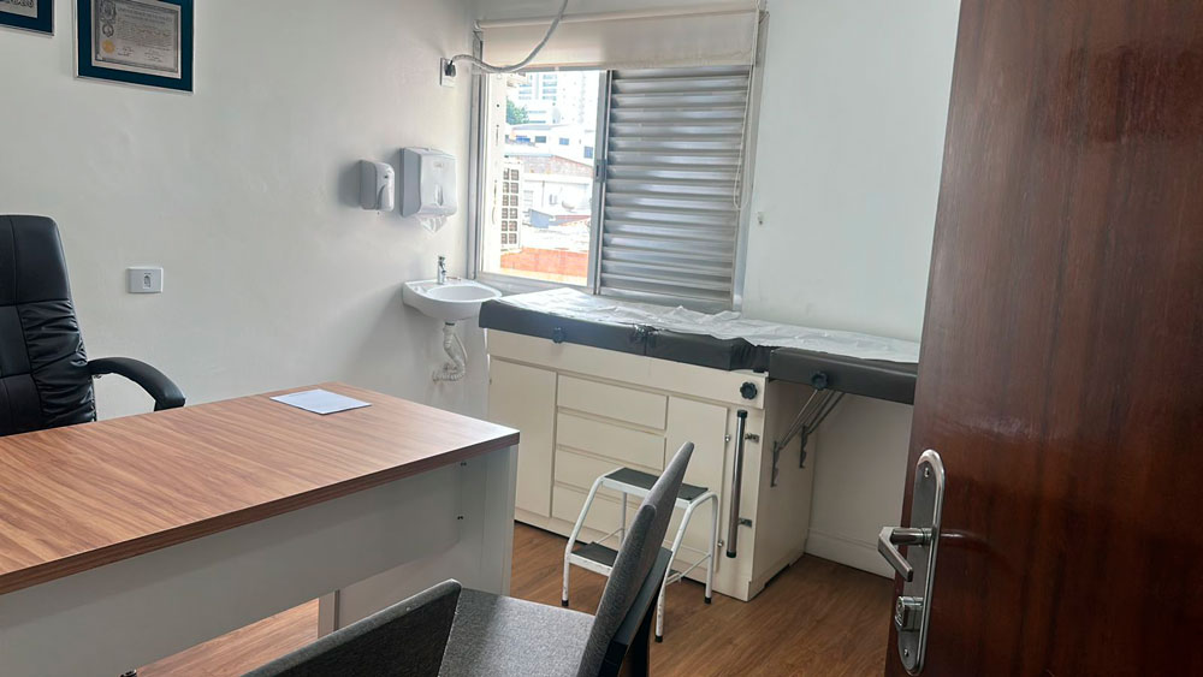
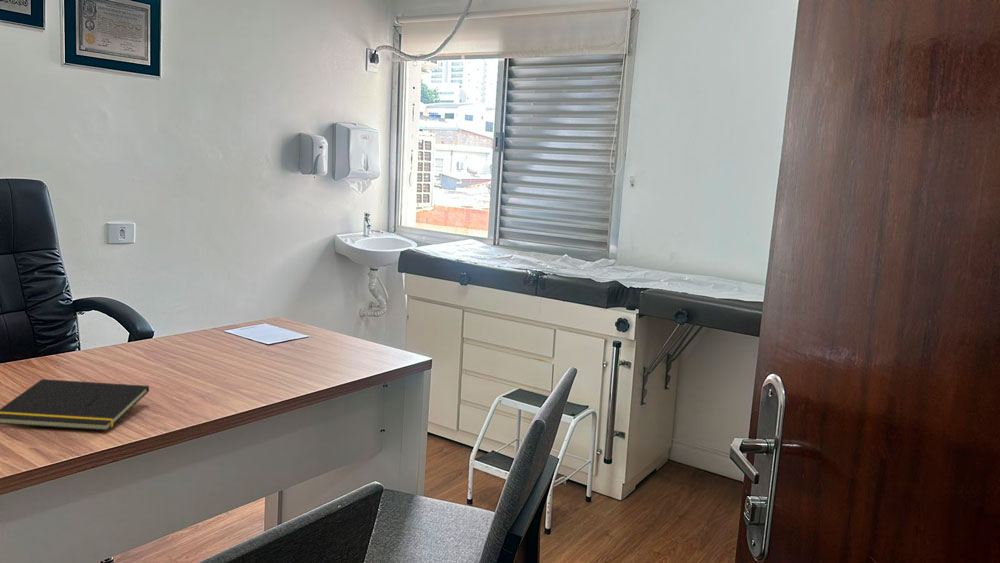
+ notepad (73, 403)
